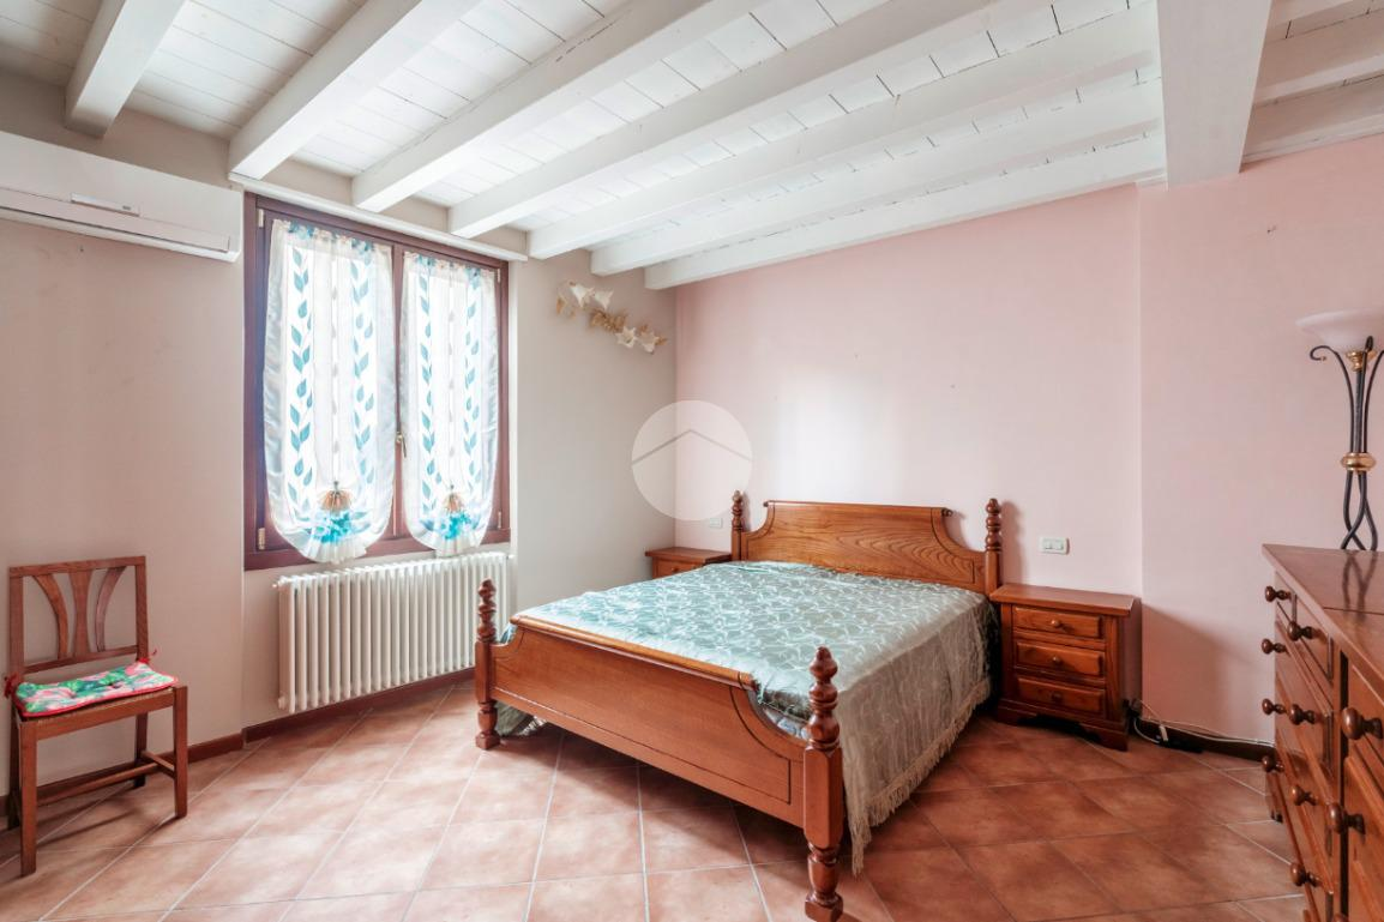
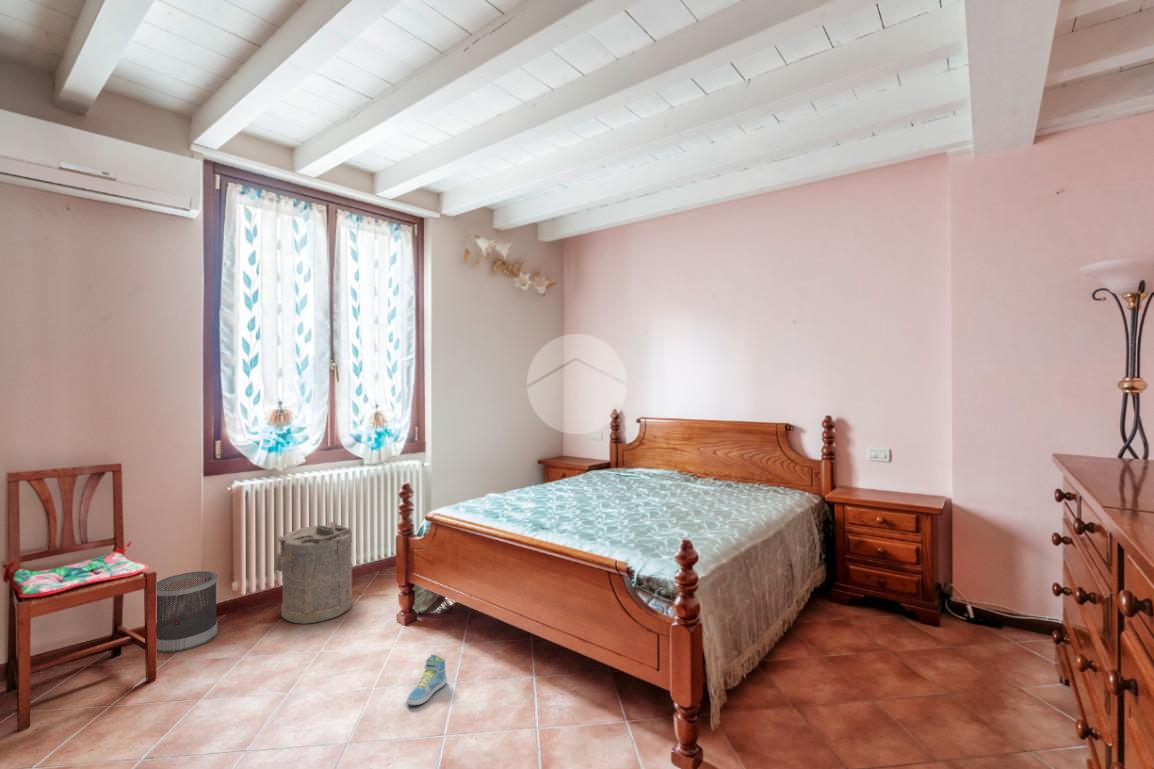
+ laundry hamper (314, 568)
+ wastebasket (186, 609)
+ sneaker (426, 676)
